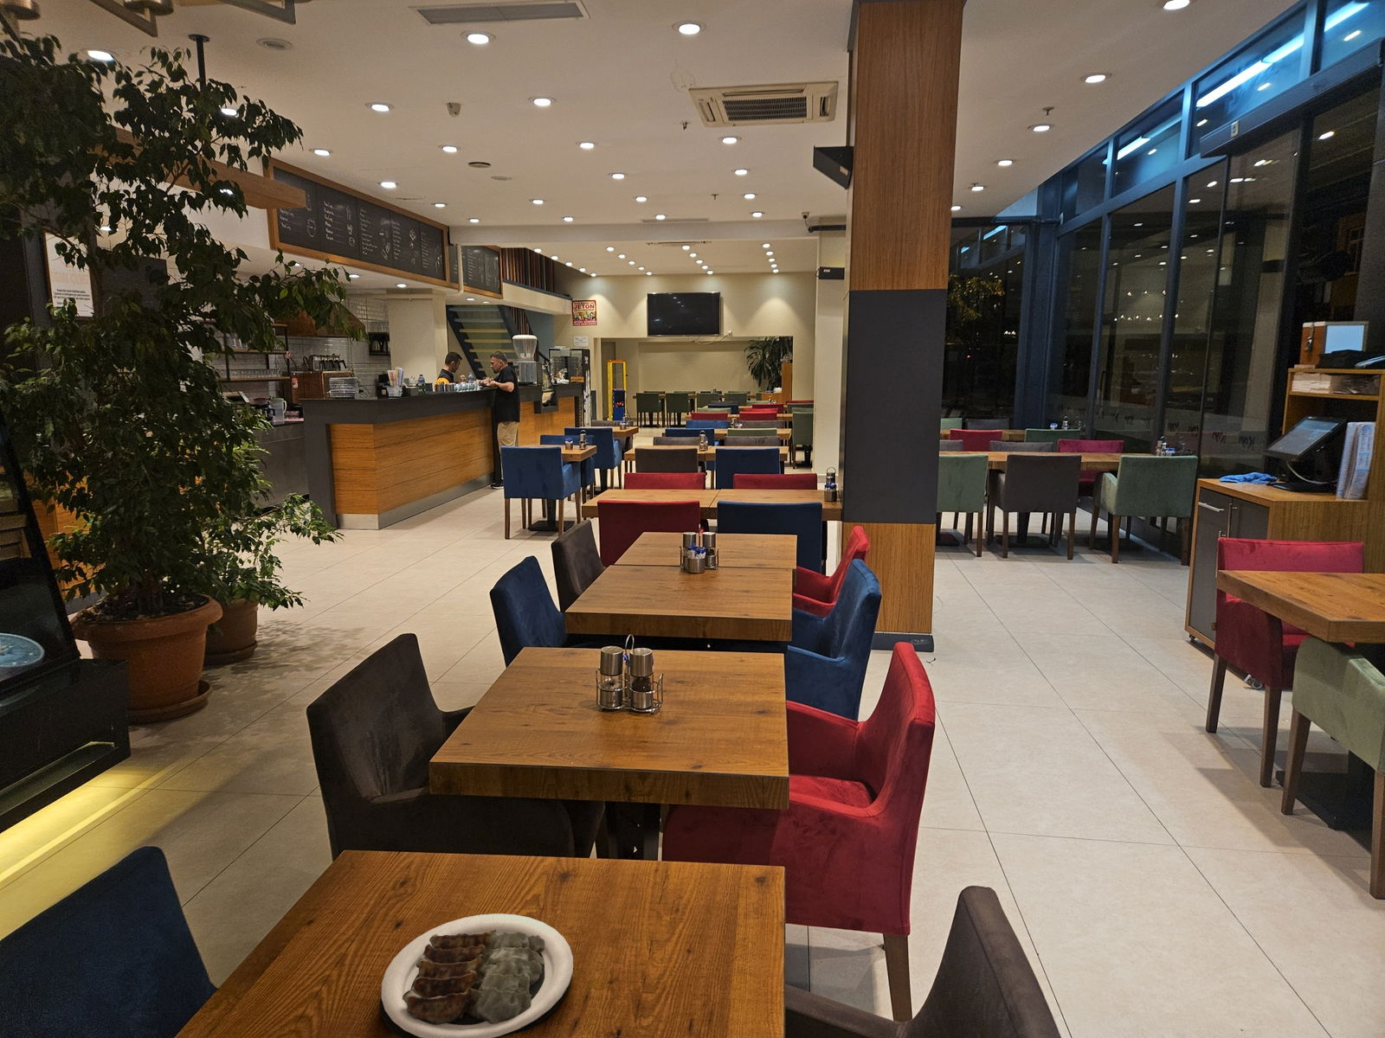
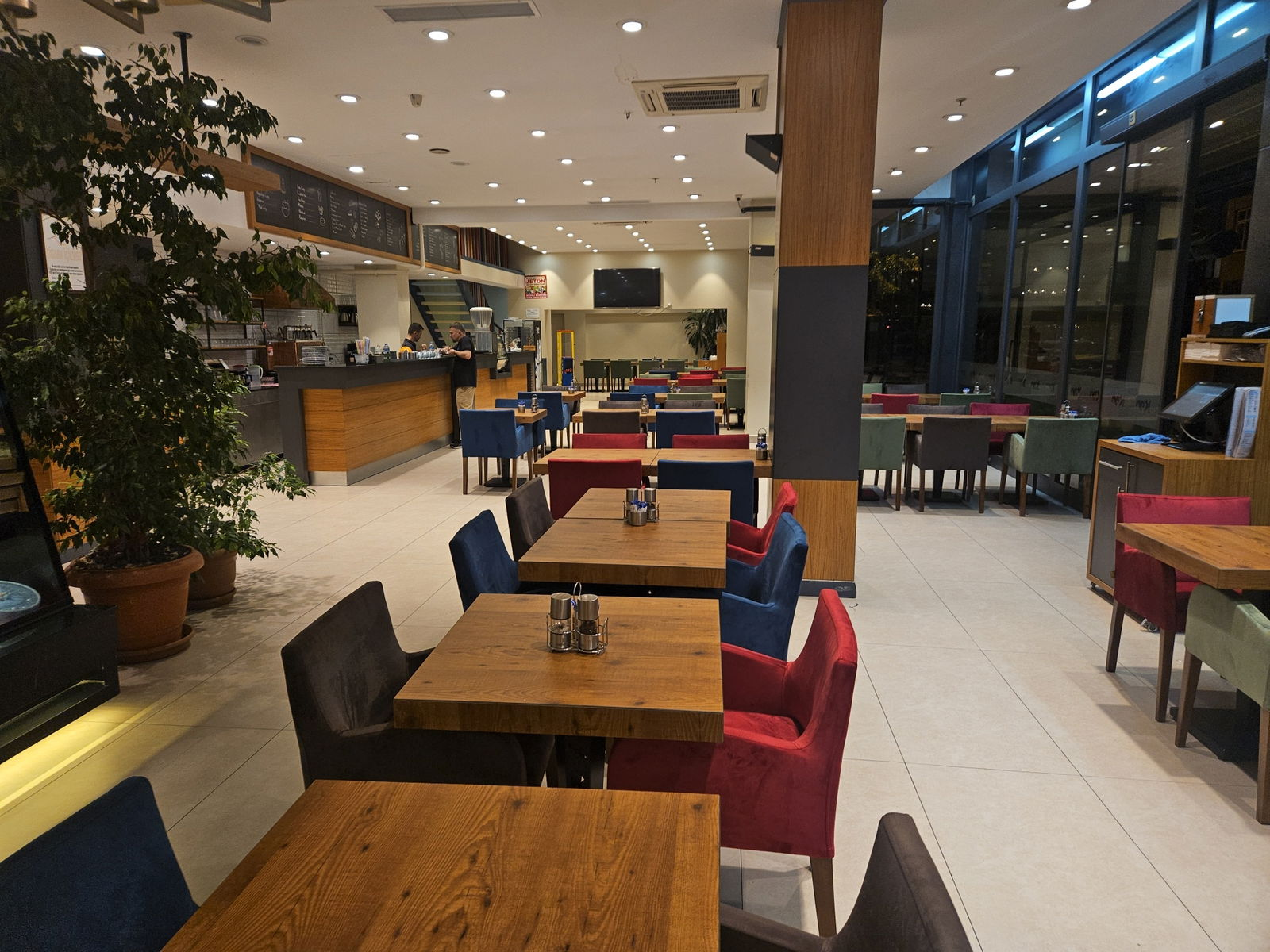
- plate (480, 969)
